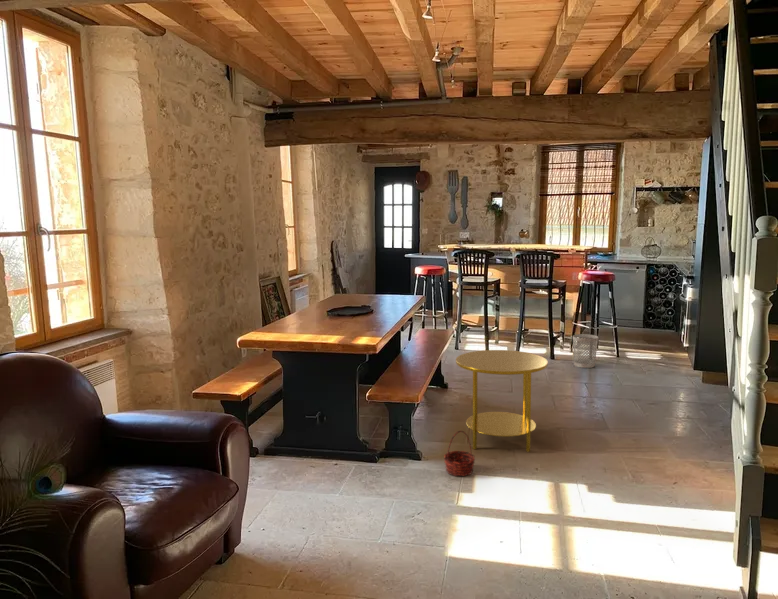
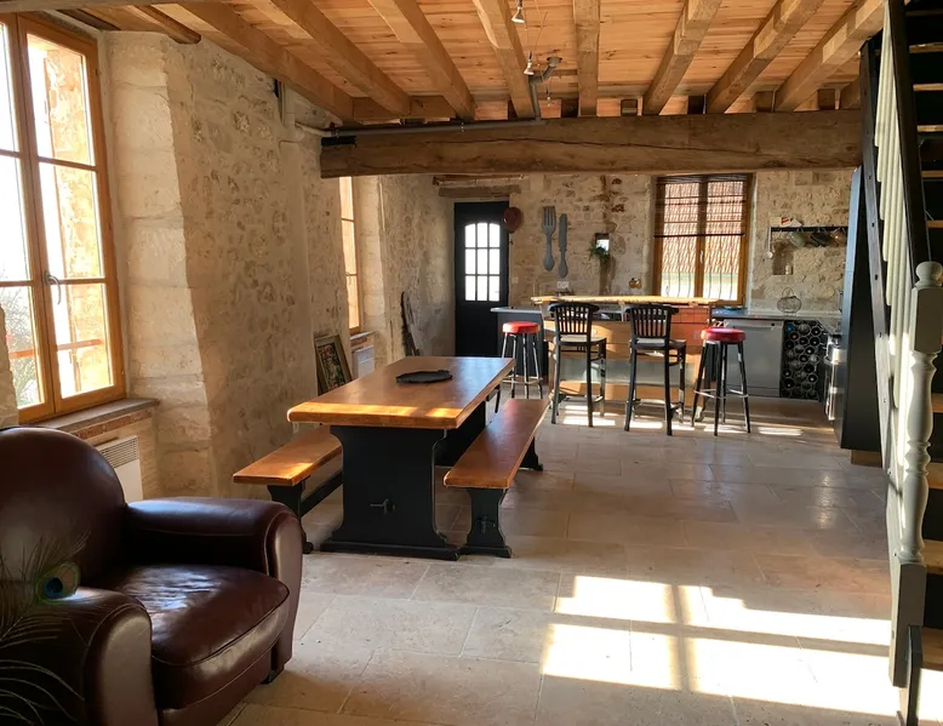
- side table (500, 412)
- wastebasket (584, 351)
- basket (459, 451)
